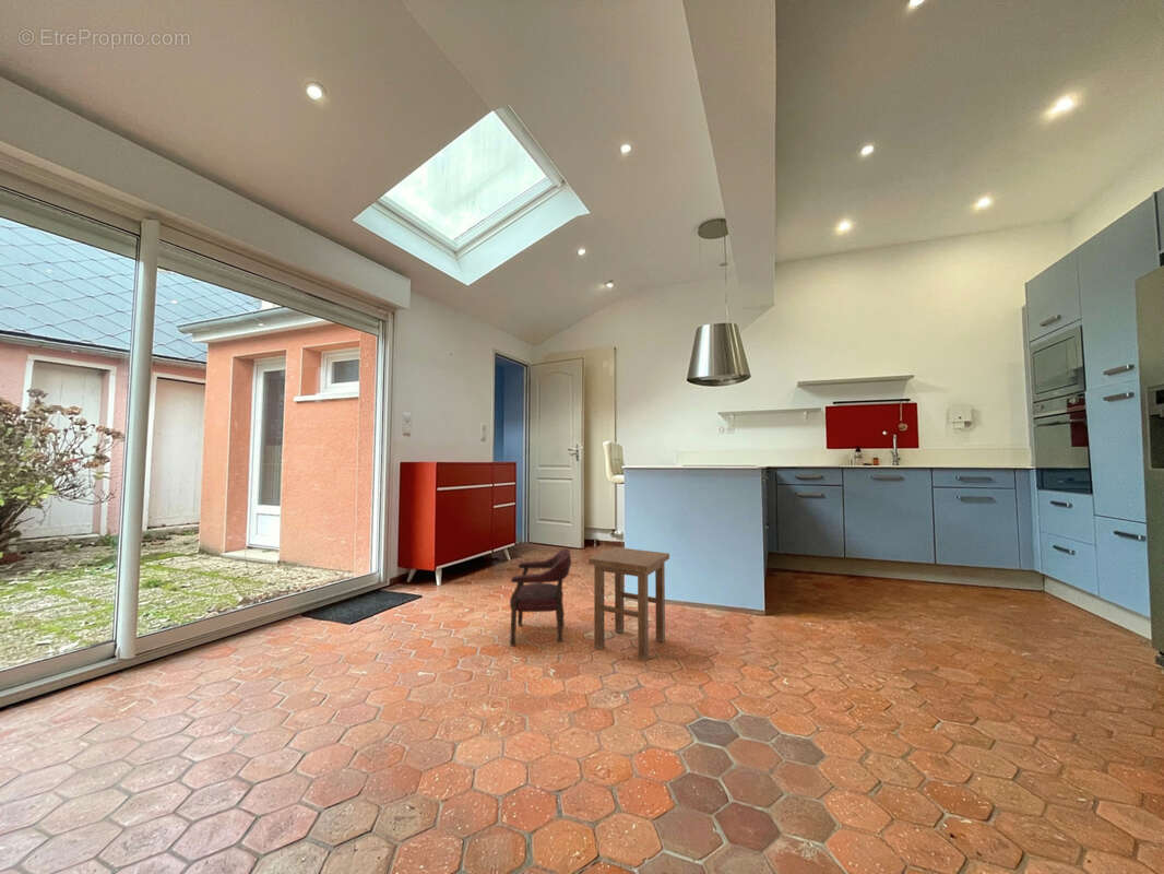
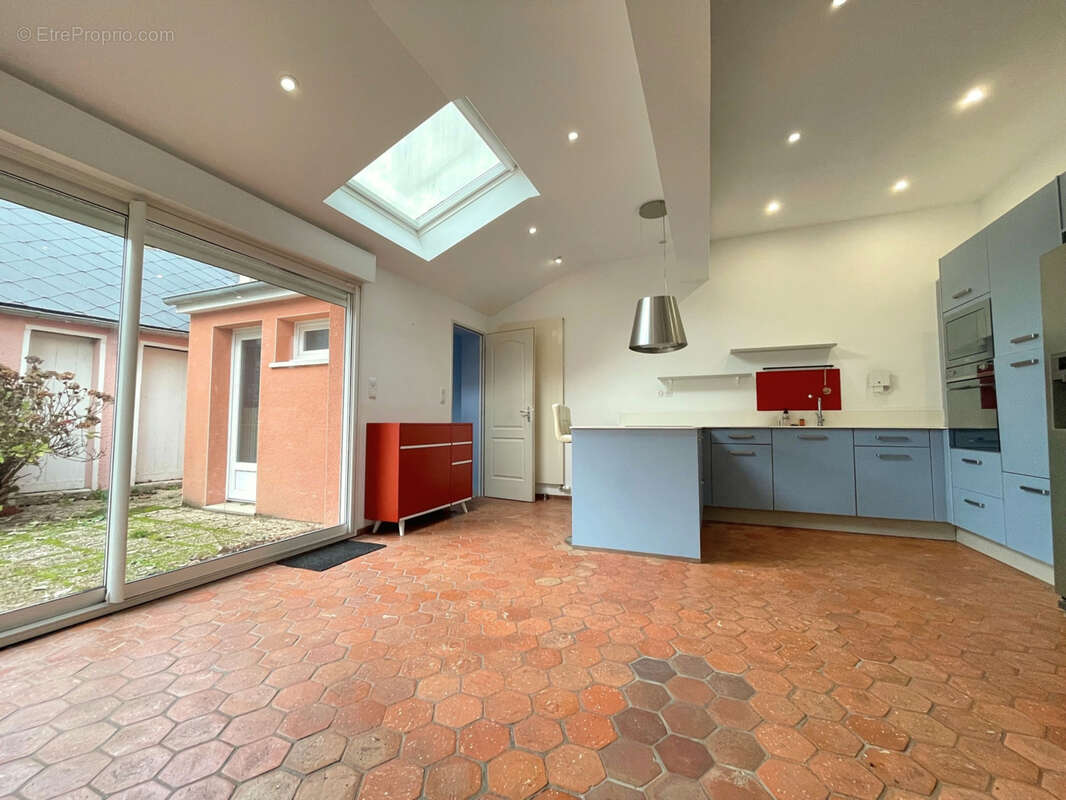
- stool (630, 598)
- stool (538, 592)
